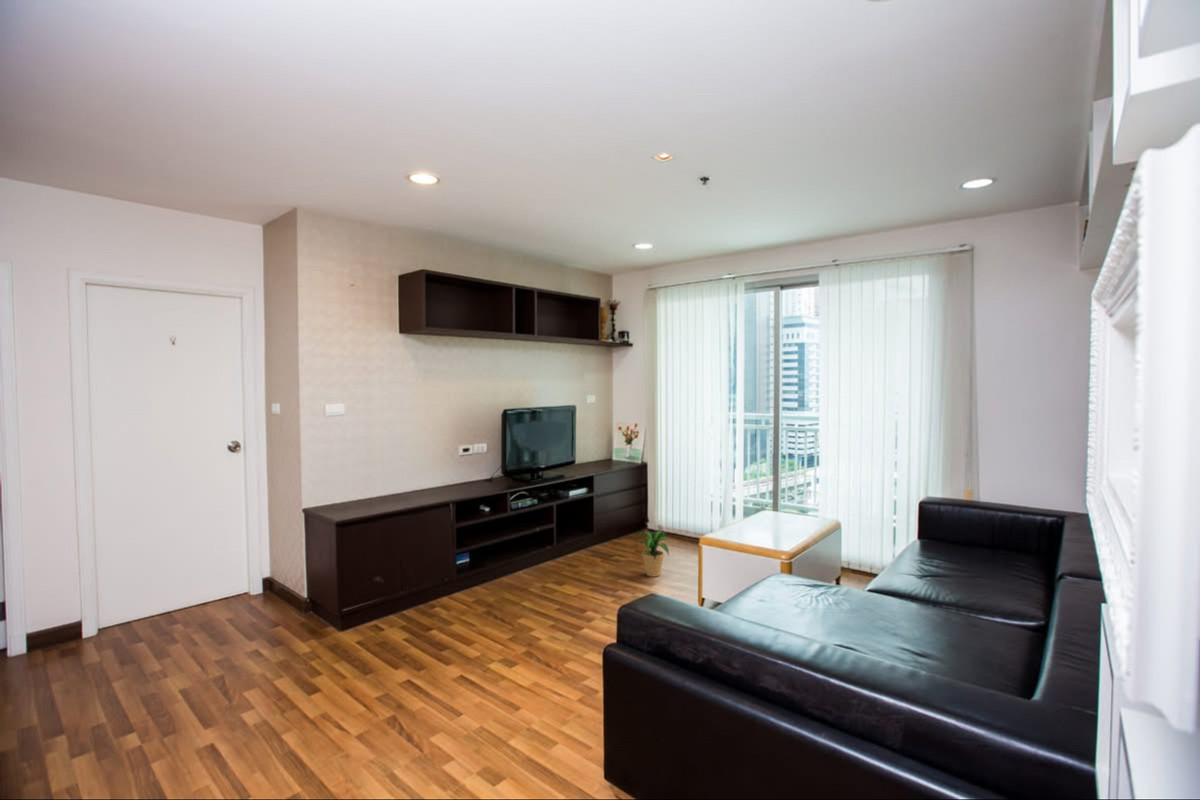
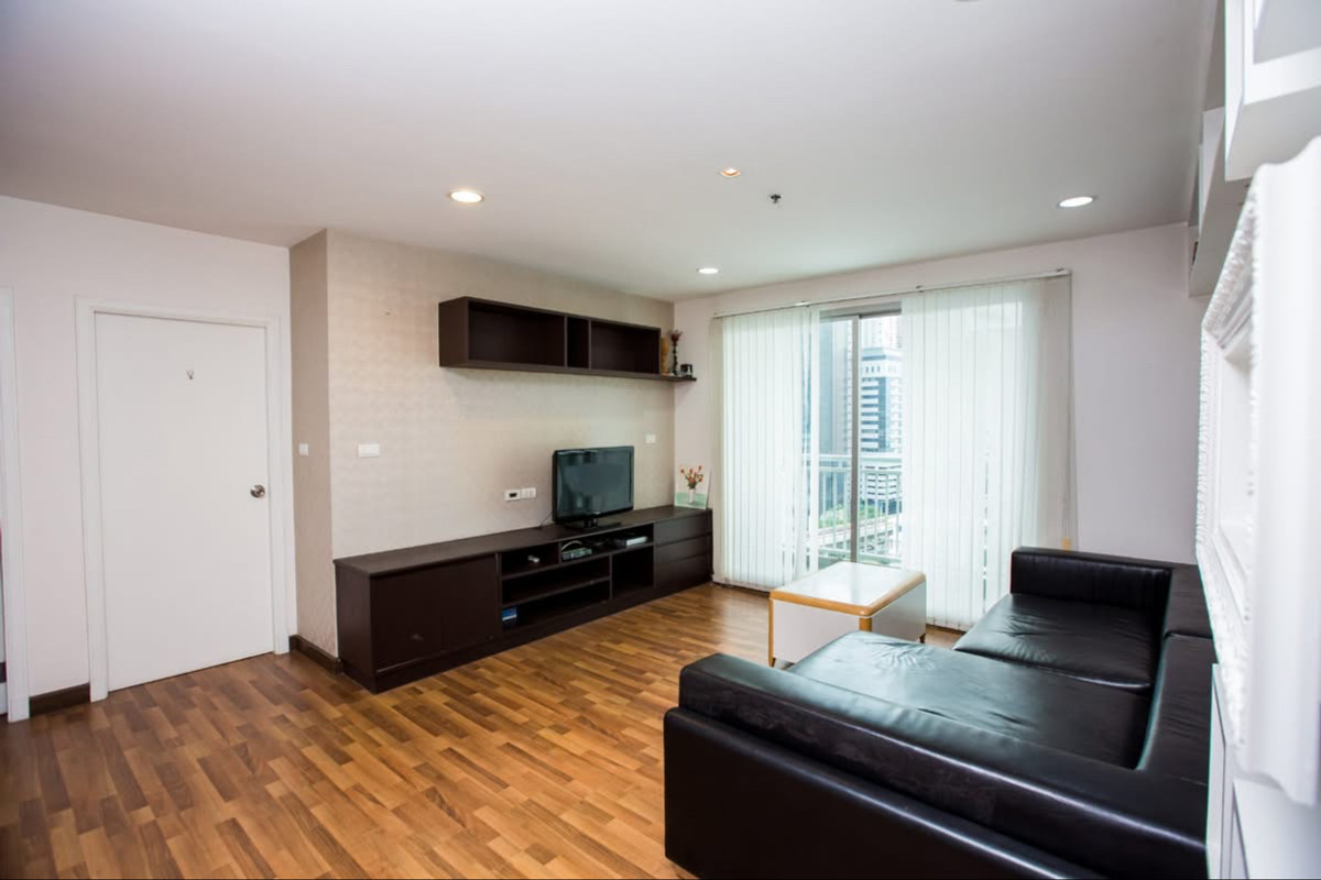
- potted plant (653, 553)
